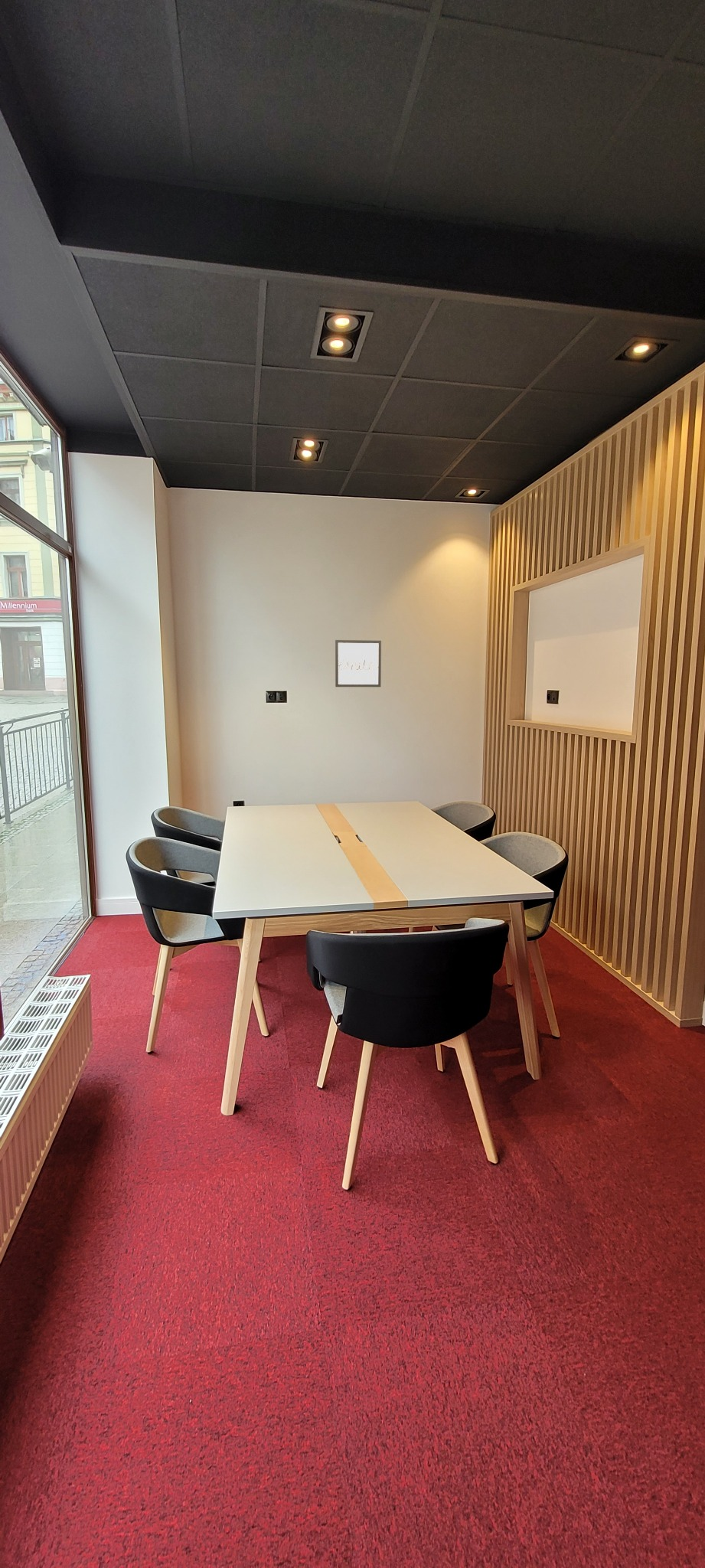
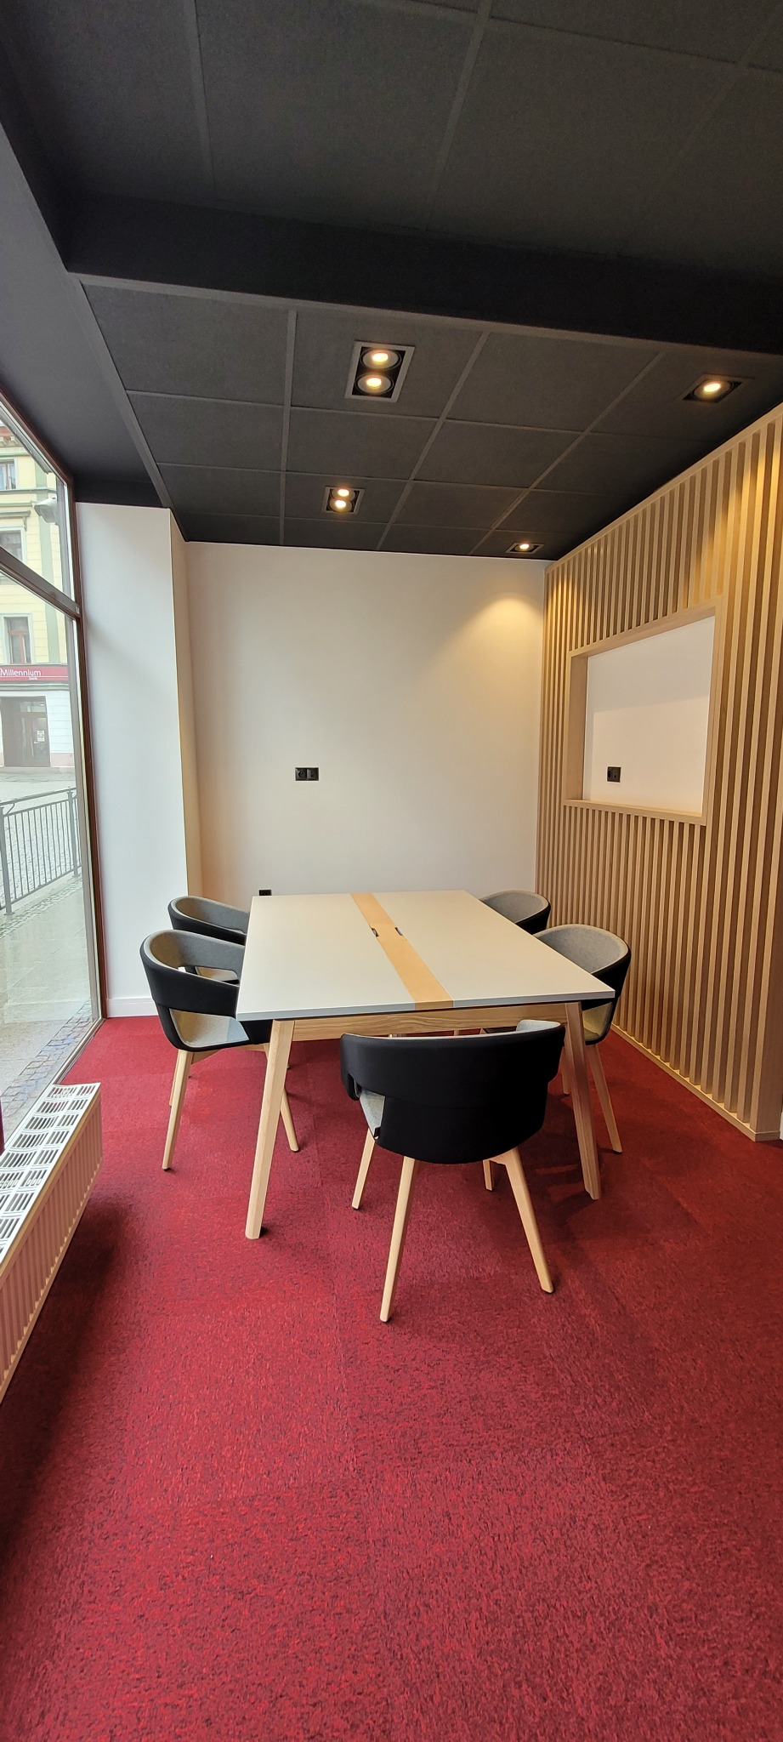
- wall art (358, 664)
